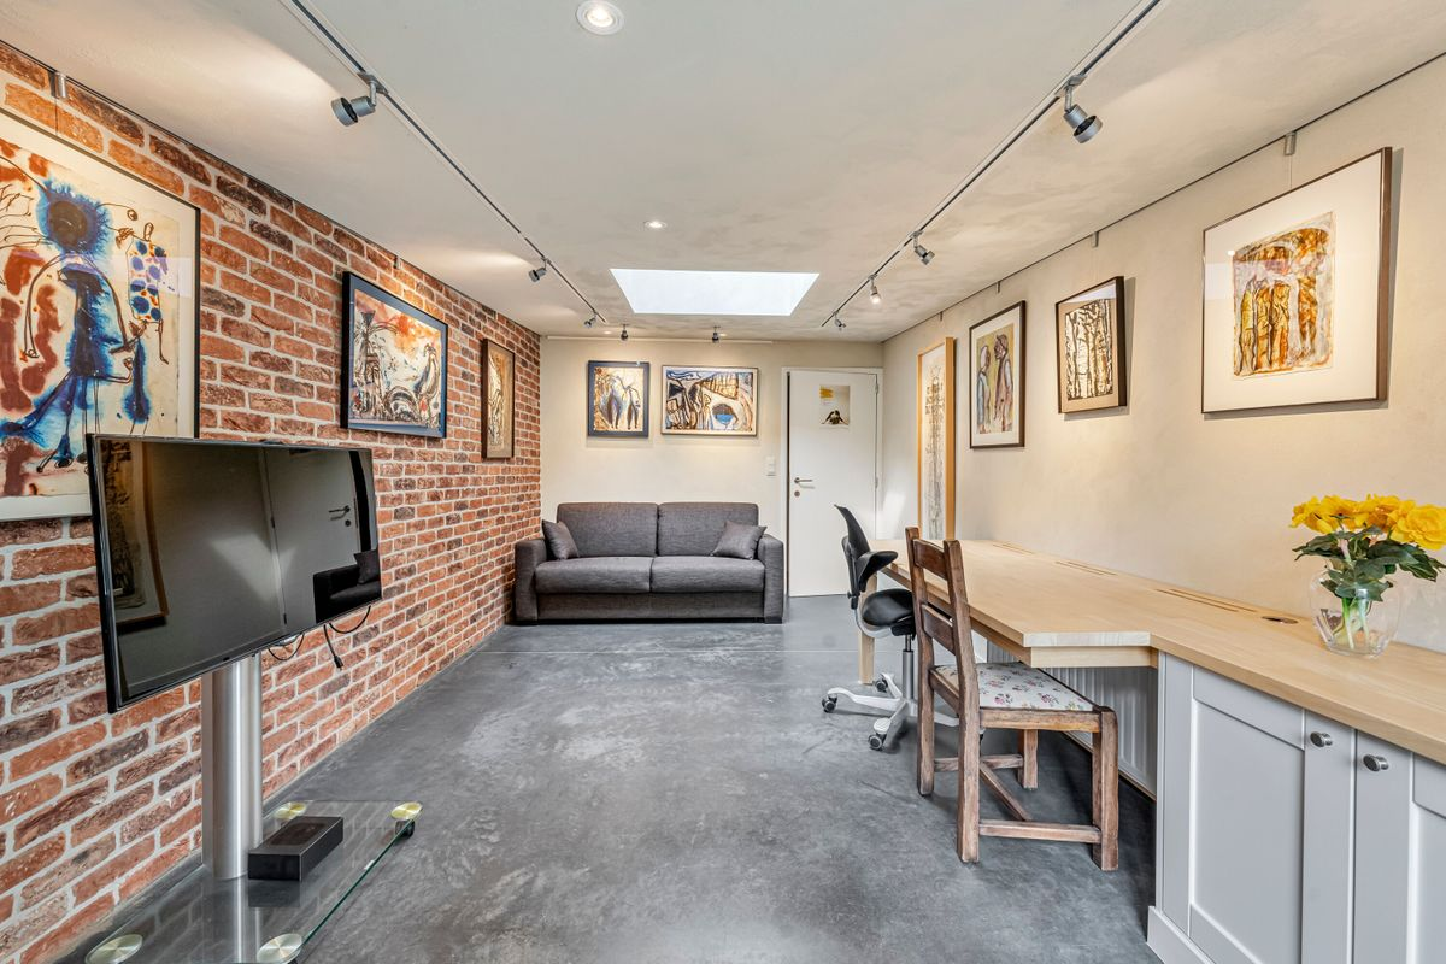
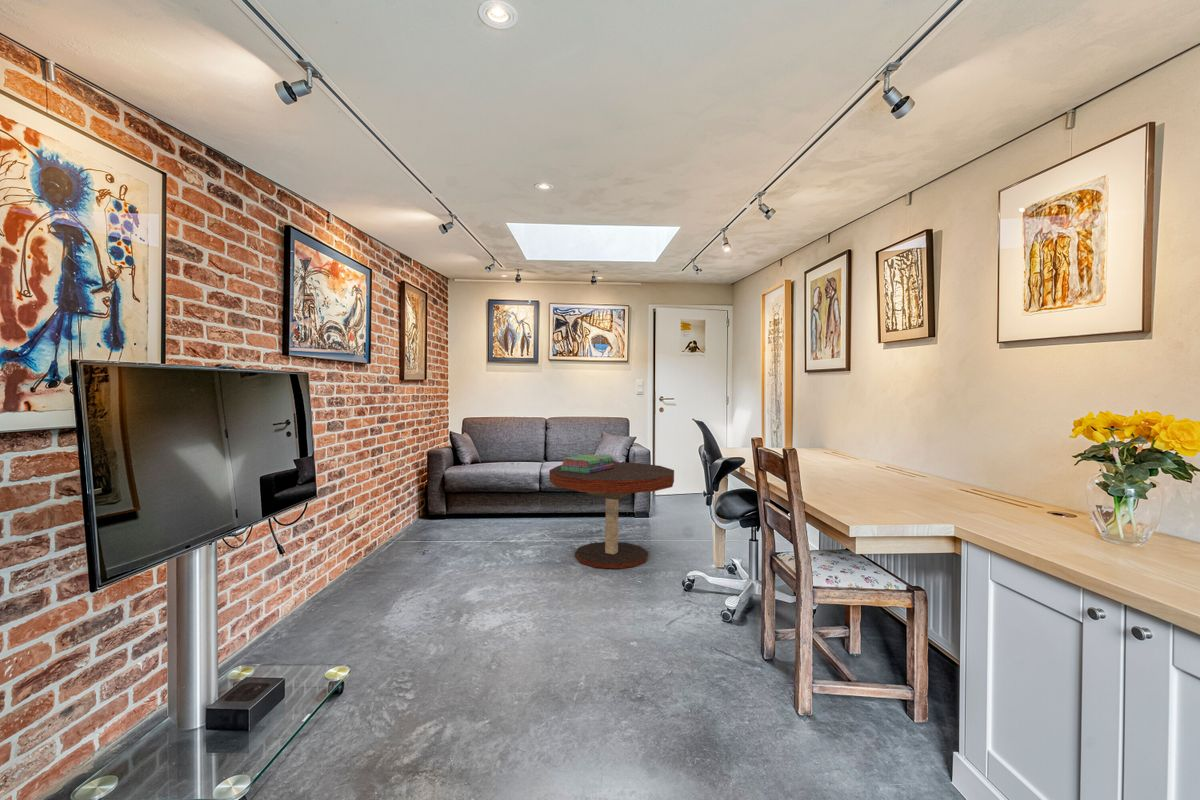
+ stack of books (587, 463)
+ coffee table (611, 513)
